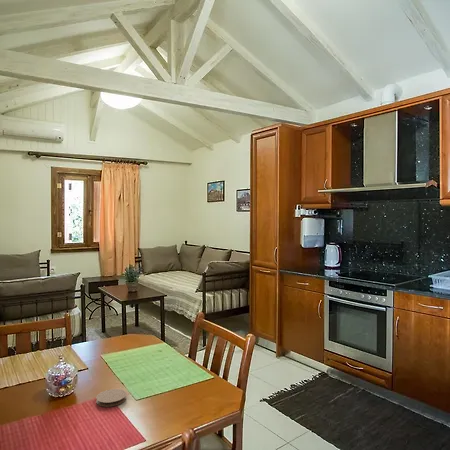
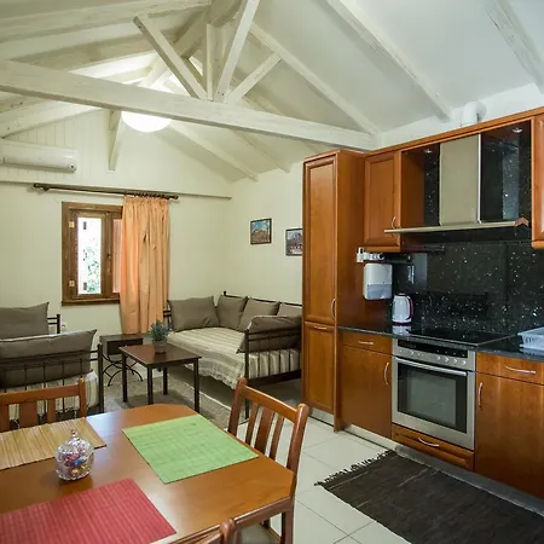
- coaster (111, 397)
